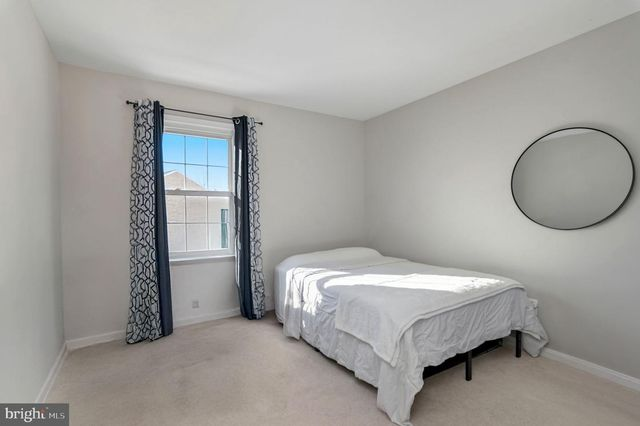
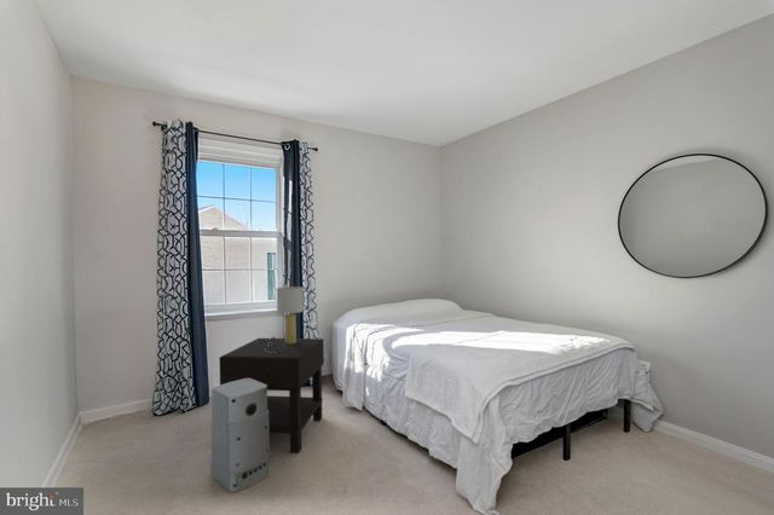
+ table lamp (279, 312)
+ air purifier (239, 430)
+ nightstand (276, 389)
